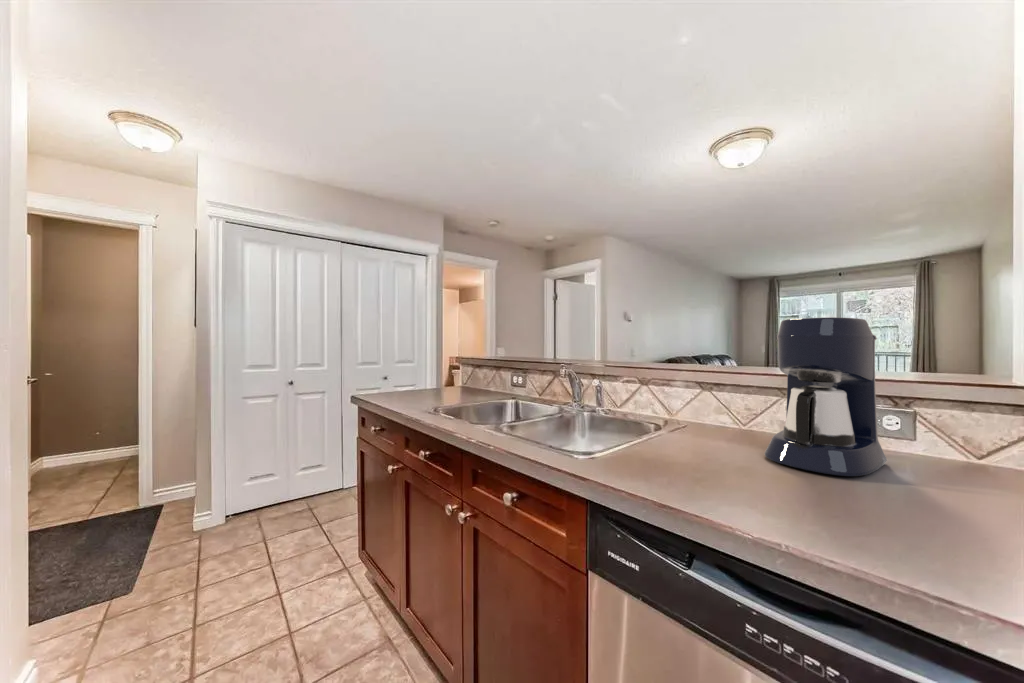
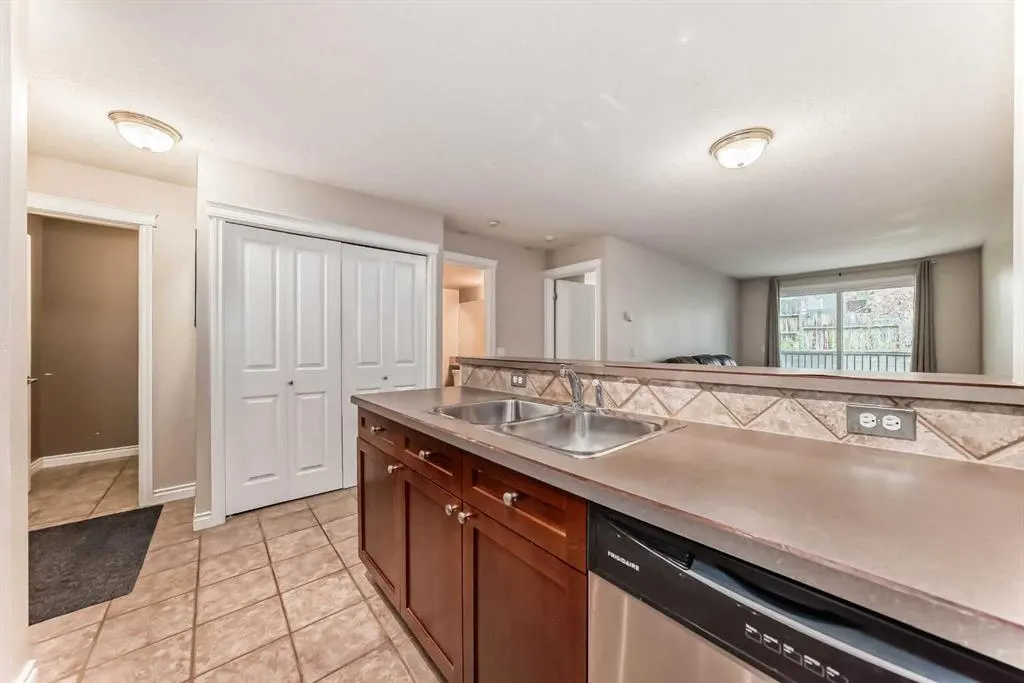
- coffee maker (823, 389)
